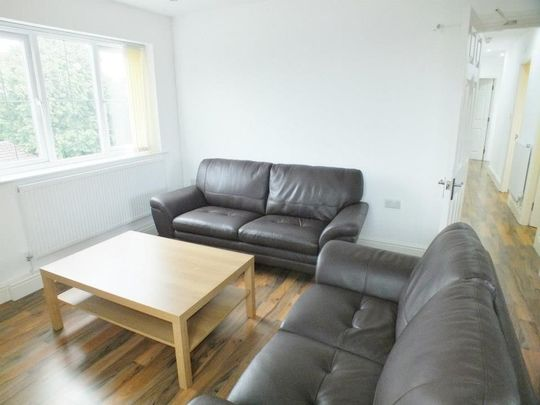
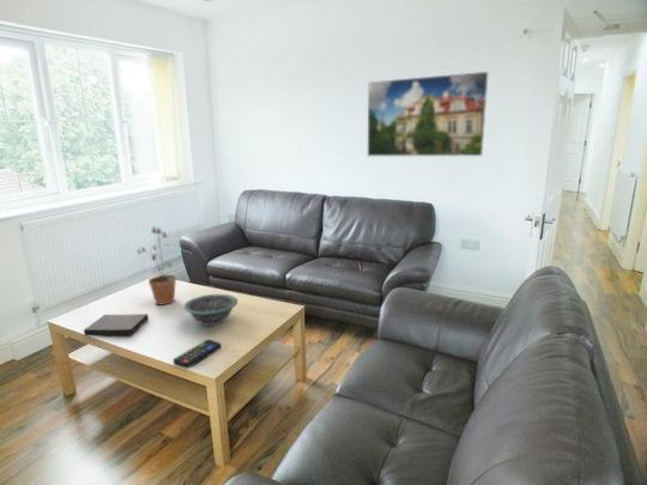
+ book (117, 323)
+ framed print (423, 117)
+ potted plant (157, 265)
+ decorative bowl (211, 311)
+ remote control (198, 352)
